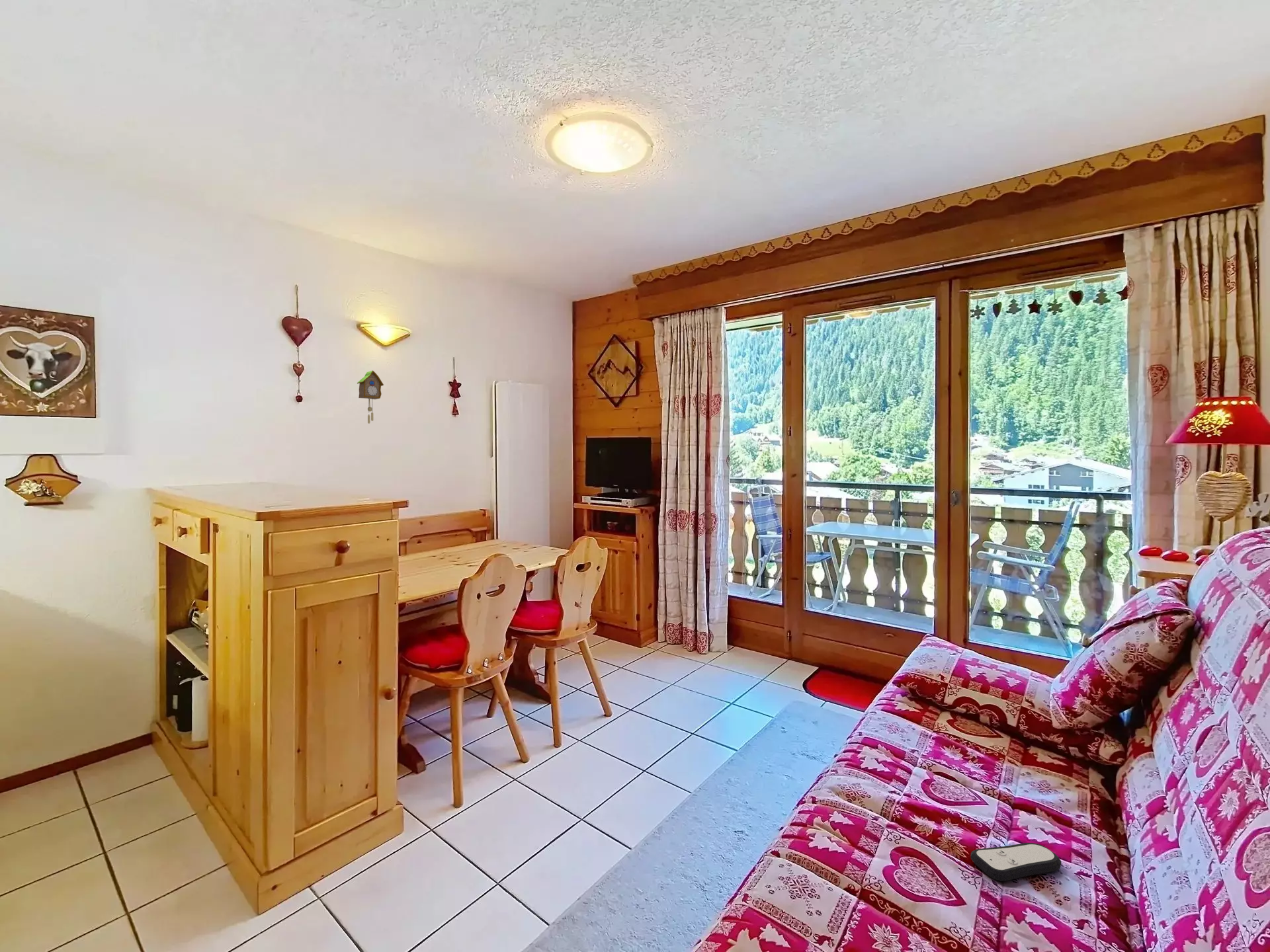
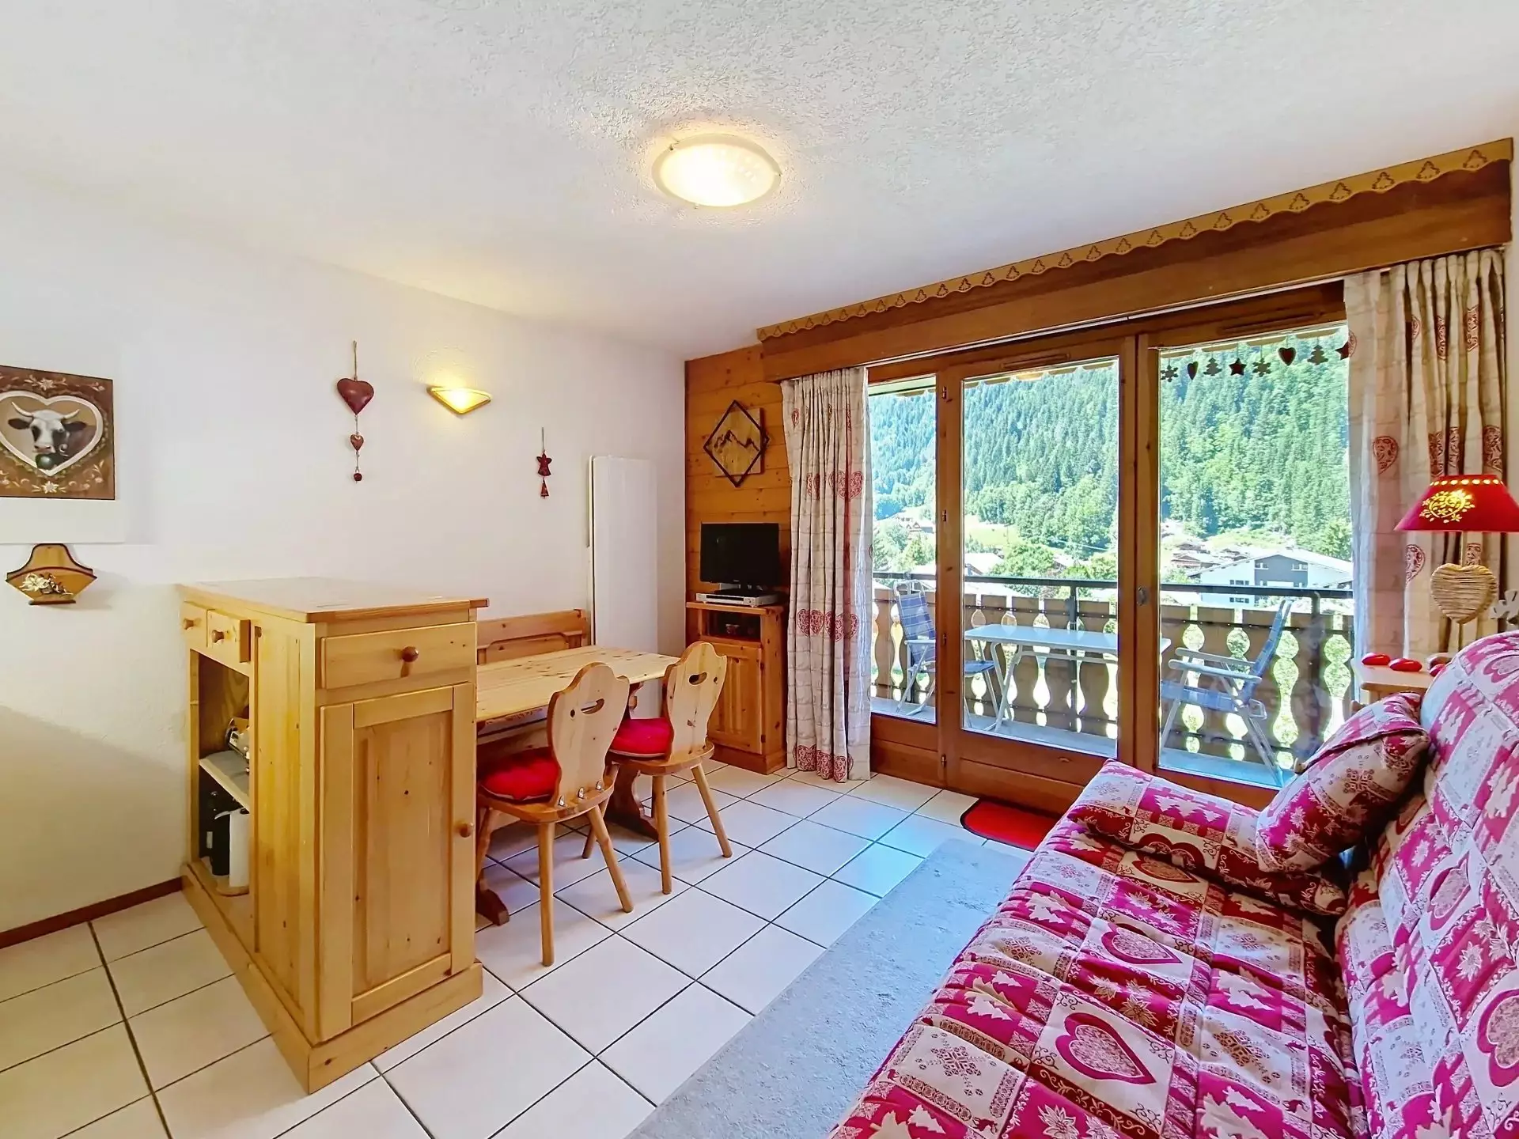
- remote control (1017, 859)
- cuckoo clock (370, 397)
